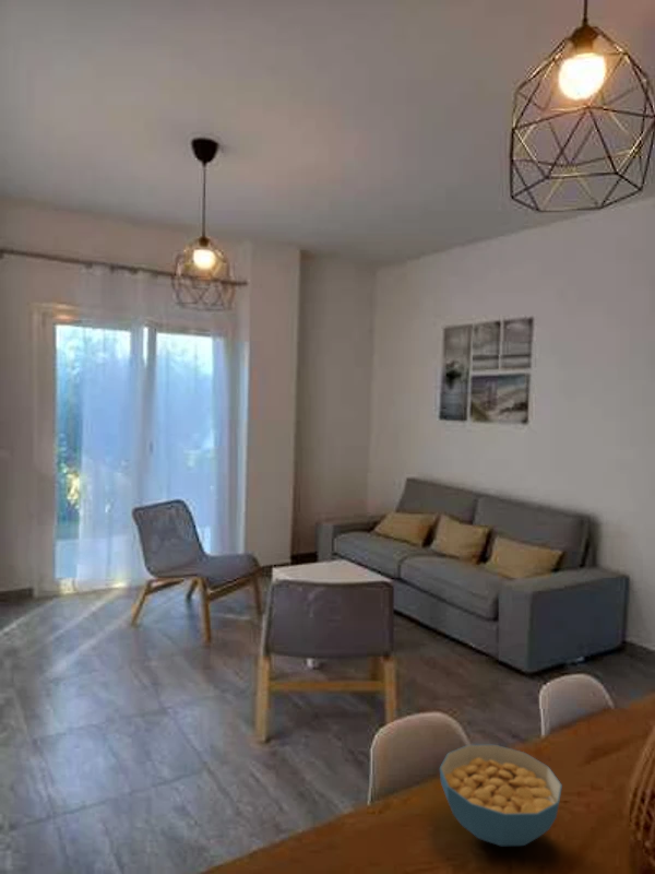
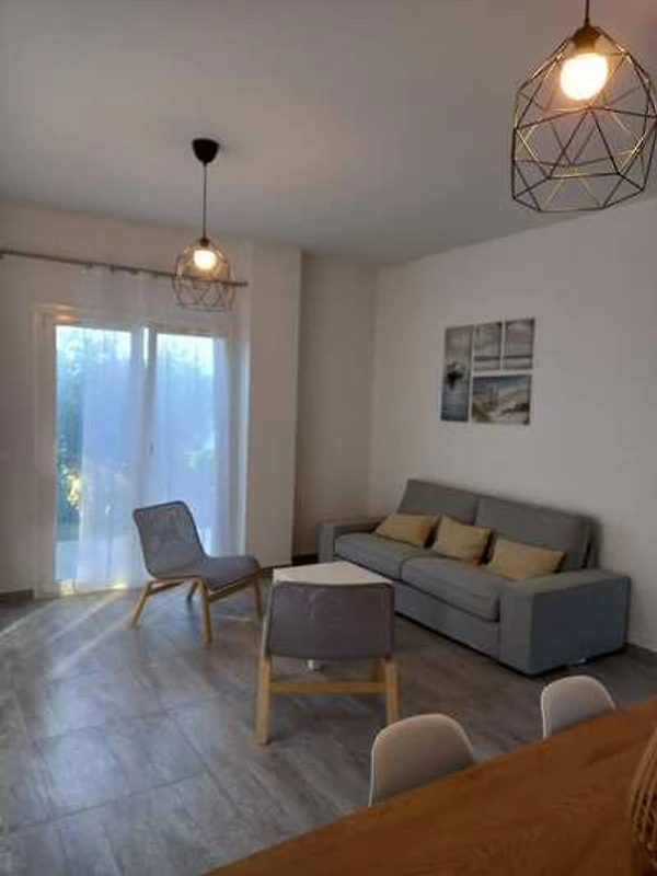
- cereal bowl (498, 804)
